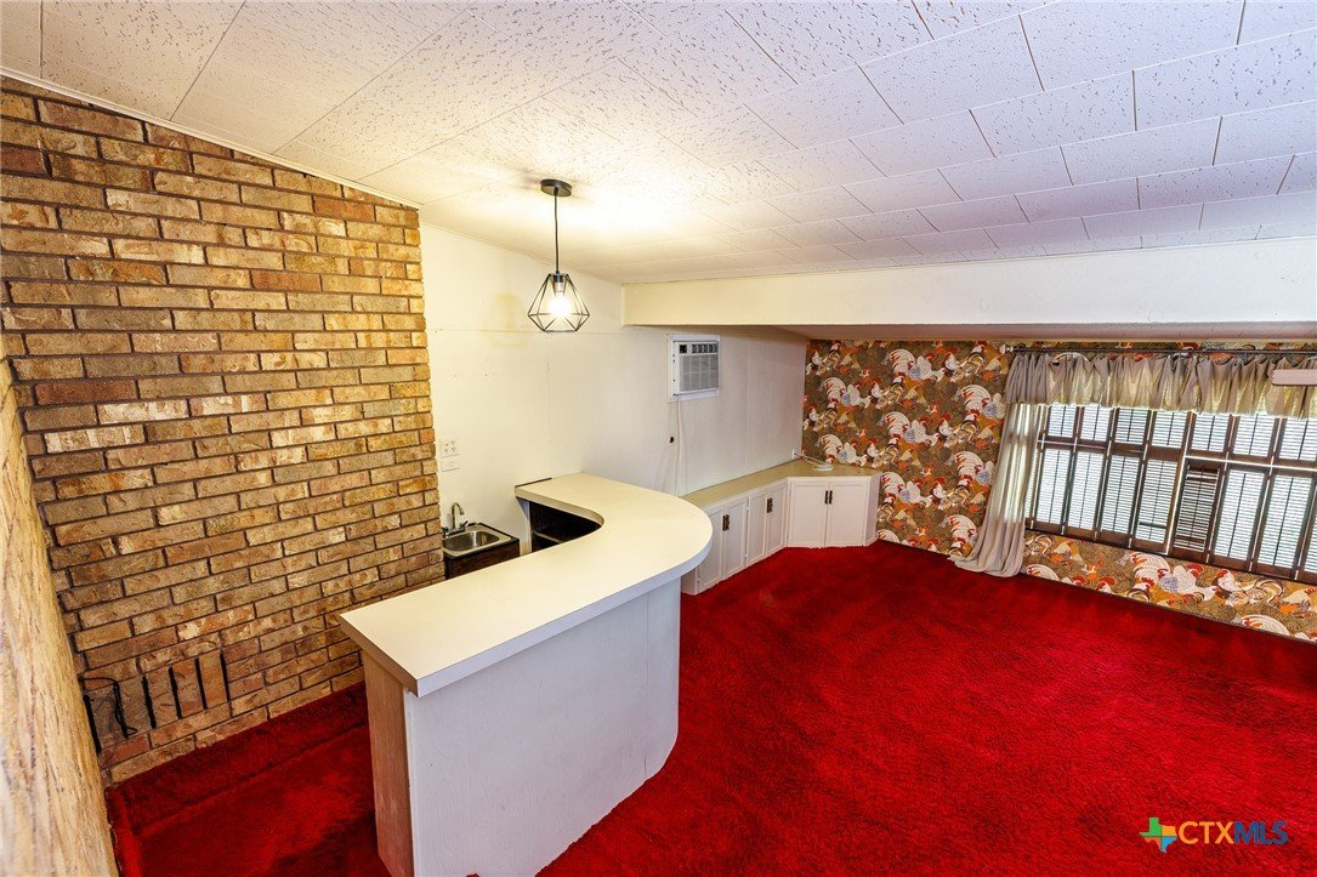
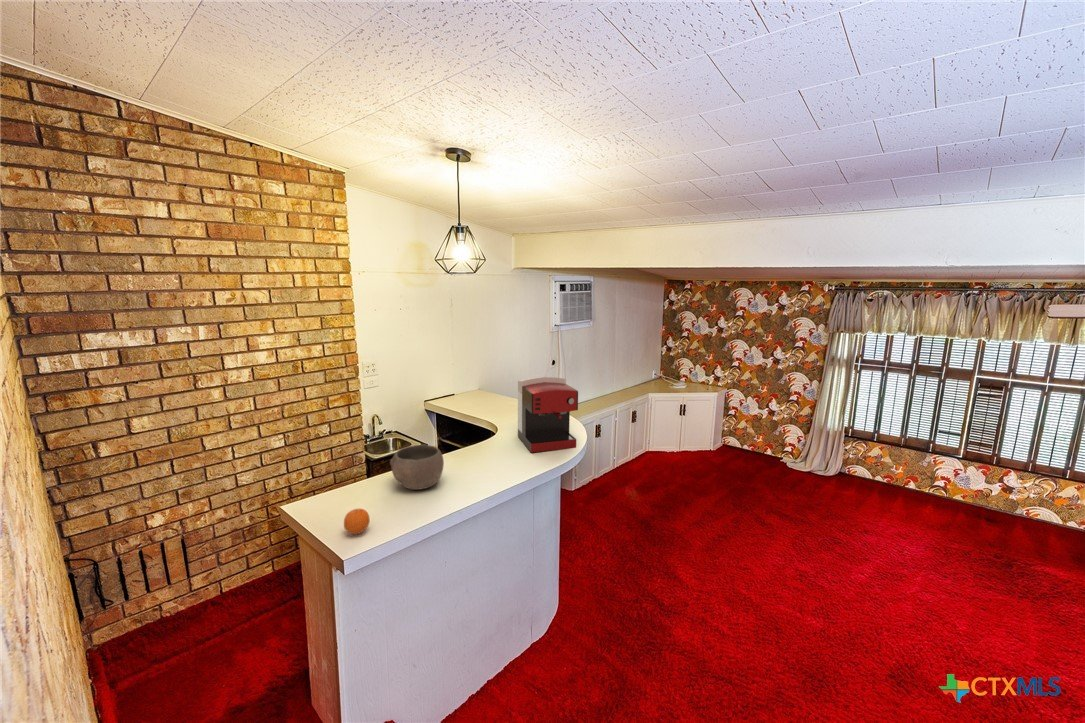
+ fruit (356, 521)
+ bowl (417, 468)
+ coffee maker (548, 412)
